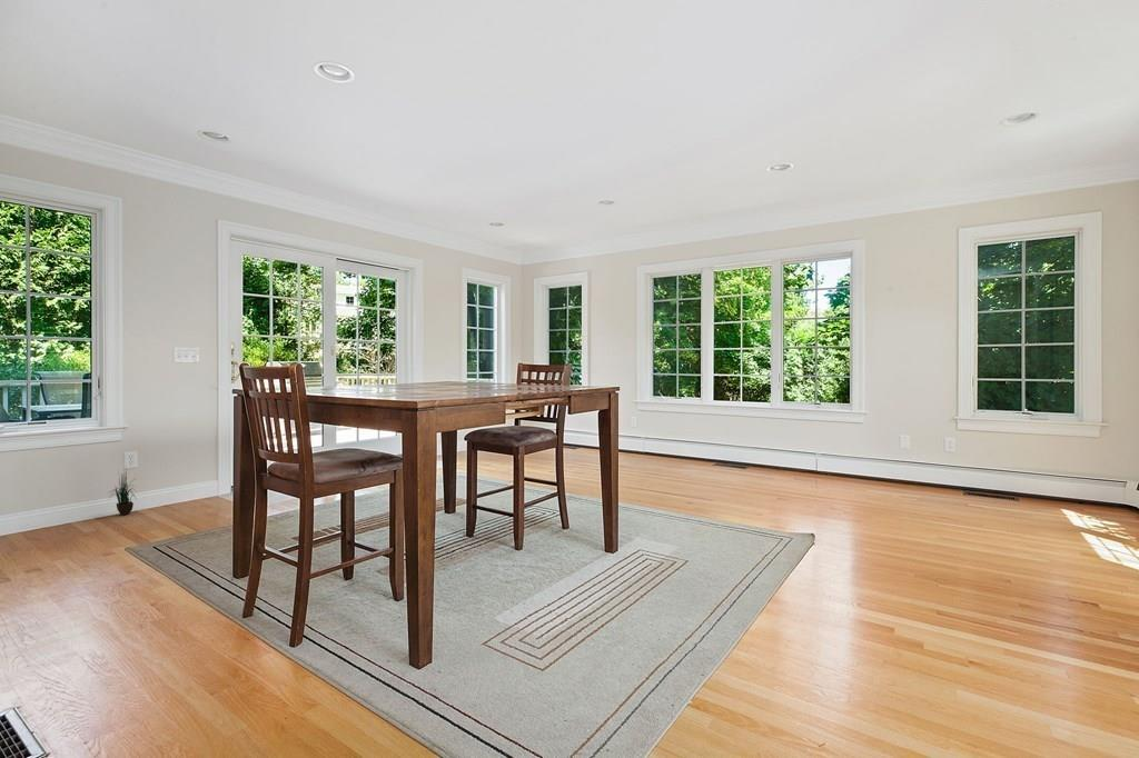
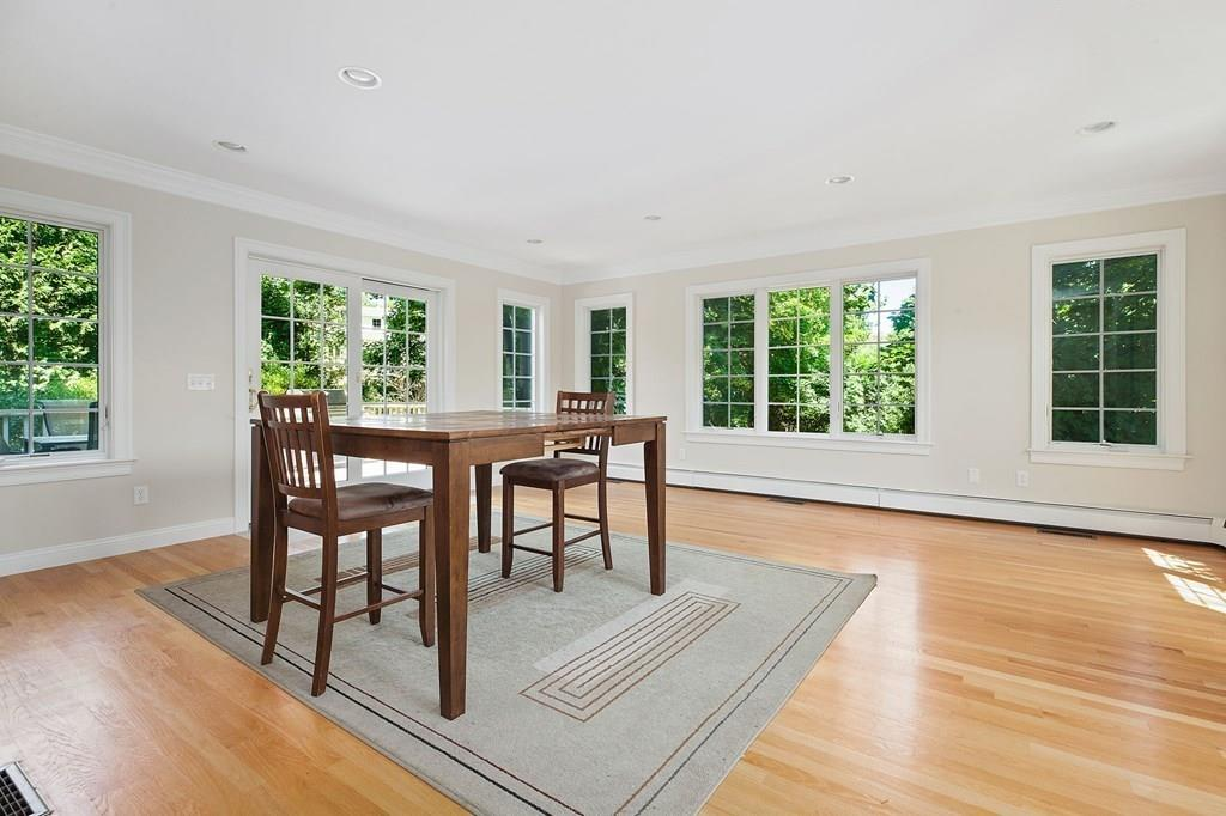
- potted plant (122, 488)
